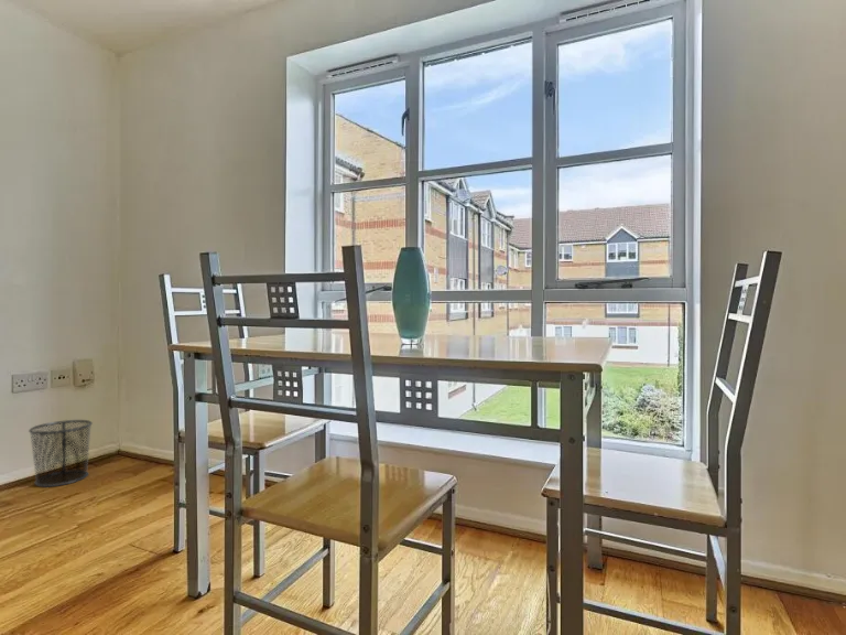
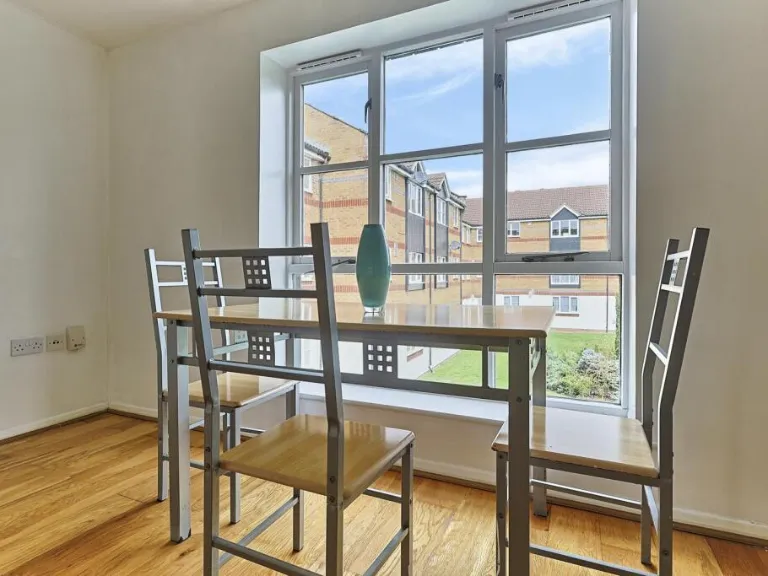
- waste bin (62, 451)
